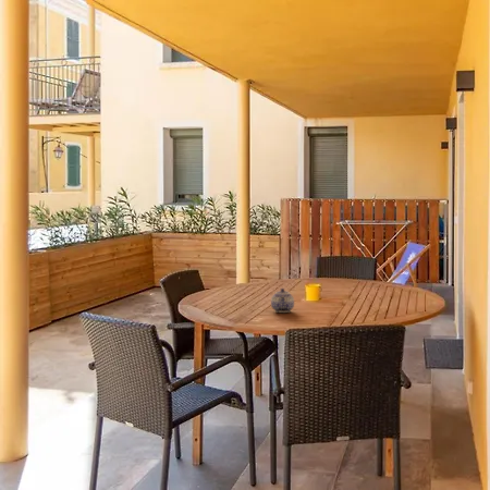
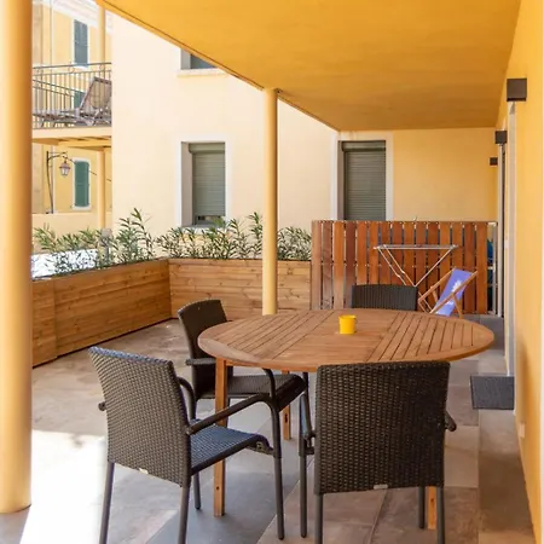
- teapot (282, 299)
